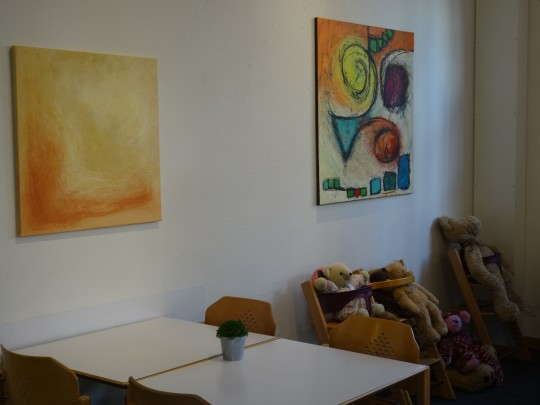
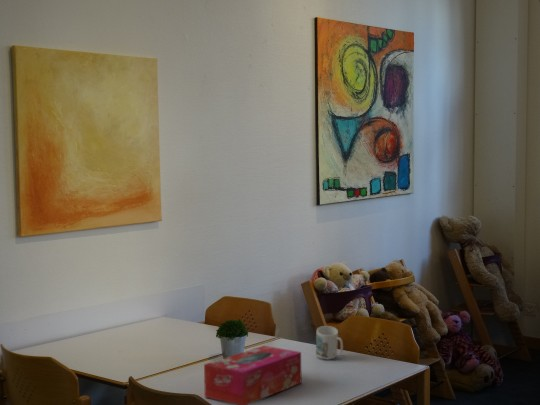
+ tissue box (254, 373)
+ mug (330, 342)
